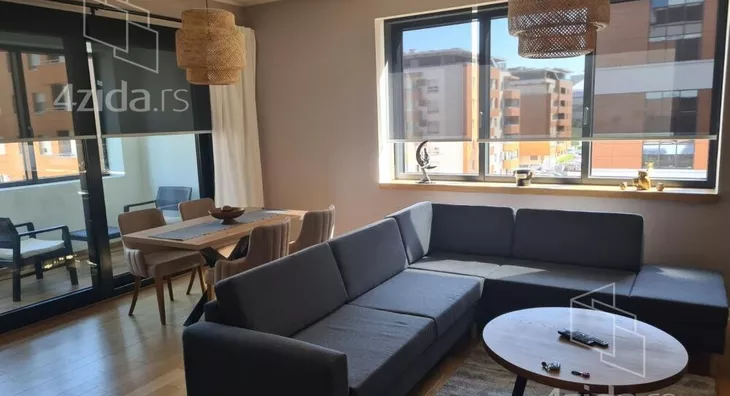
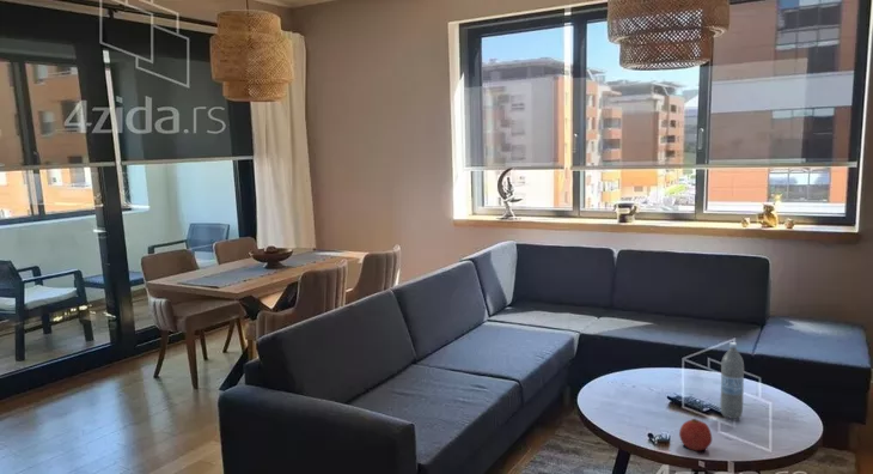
+ water bottle (732, 381)
+ fruit (695, 433)
